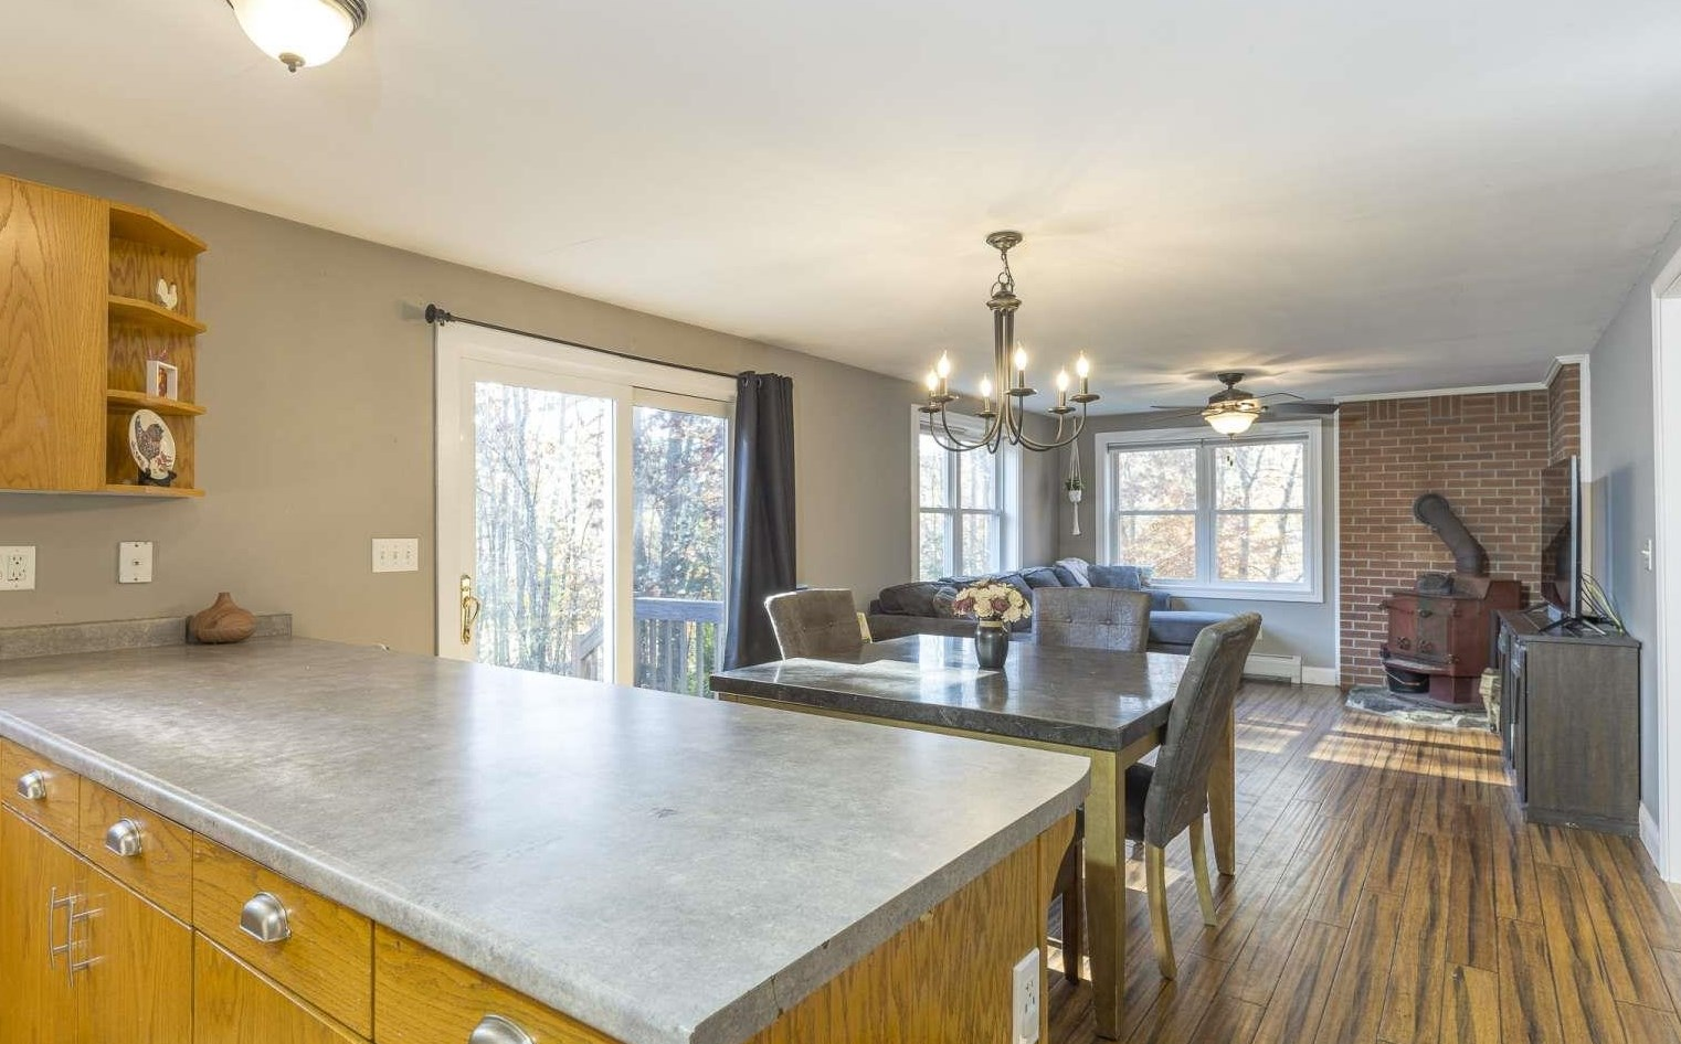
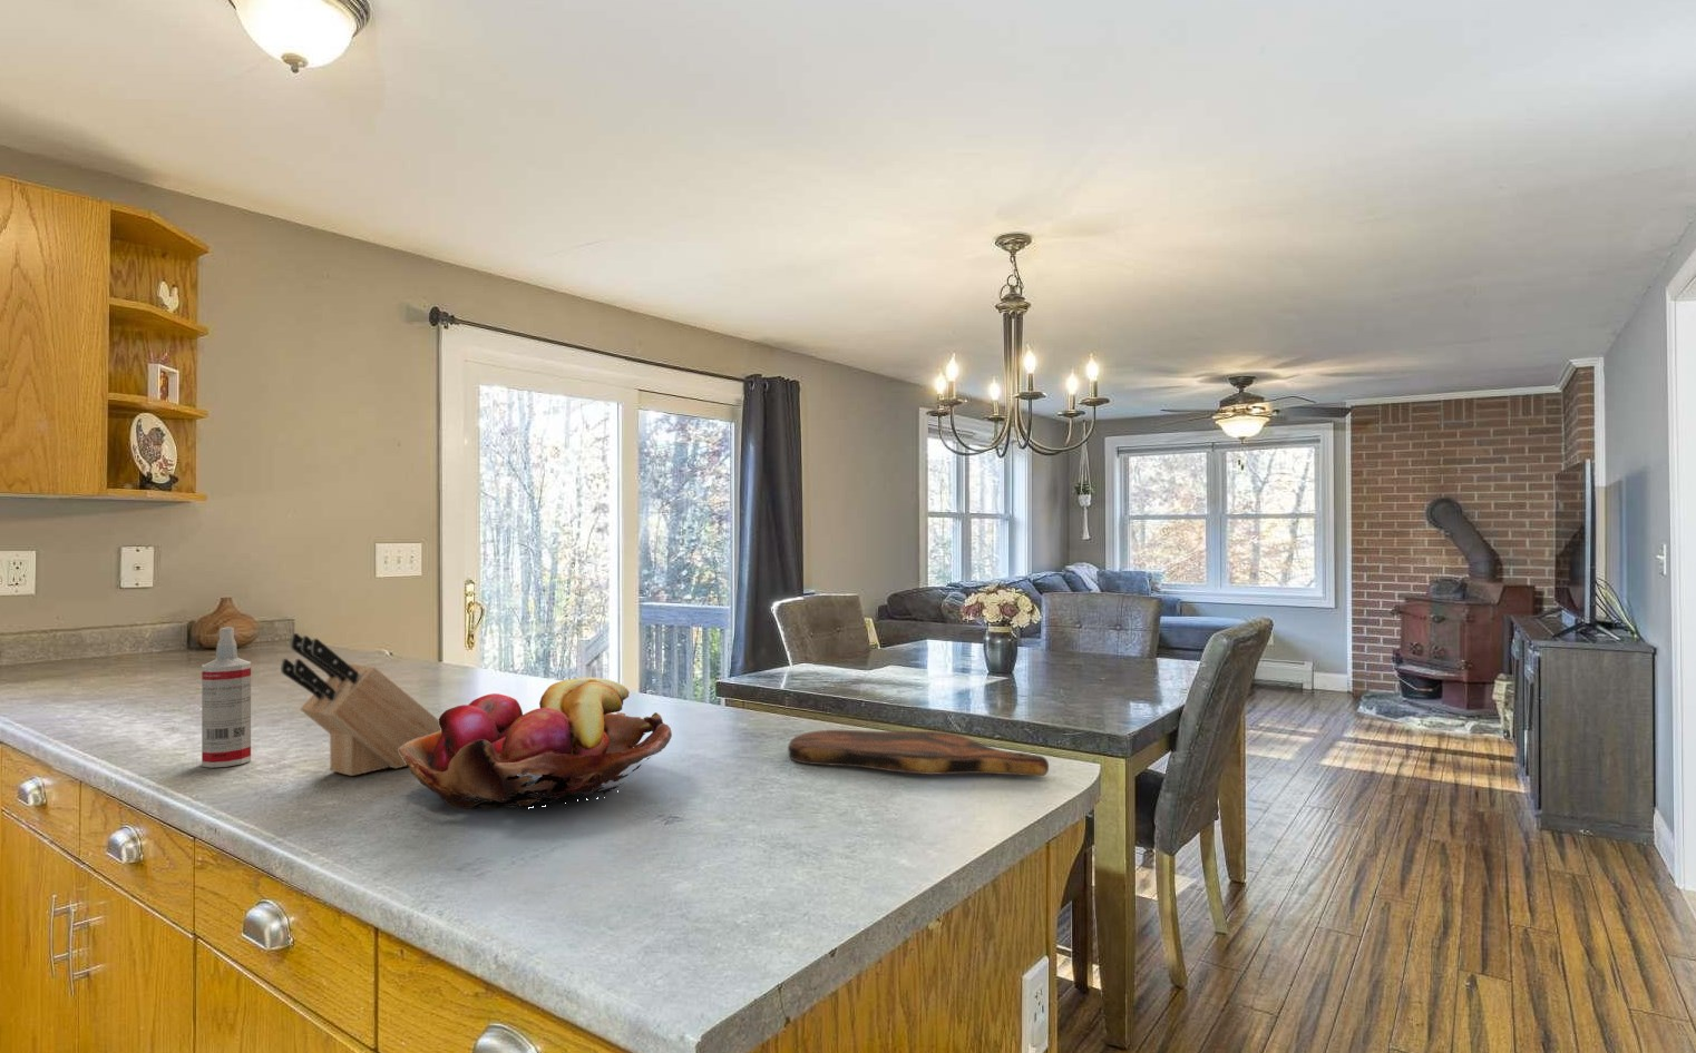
+ cutting board (915, 751)
+ spray bottle (226, 695)
+ knife block (376, 695)
+ fruit basket (545, 735)
